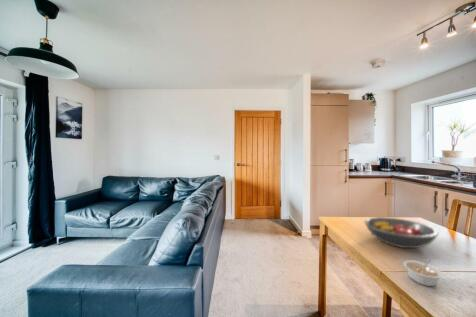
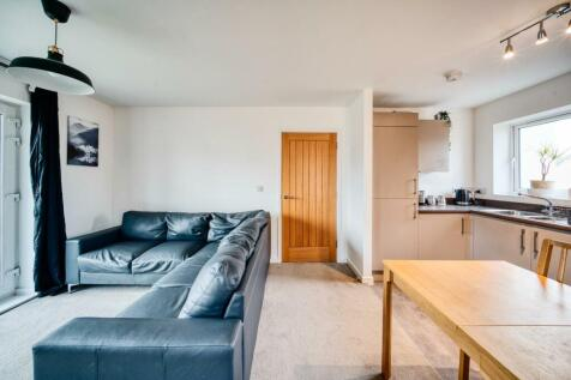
- fruit bowl (398, 231)
- legume (421, 272)
